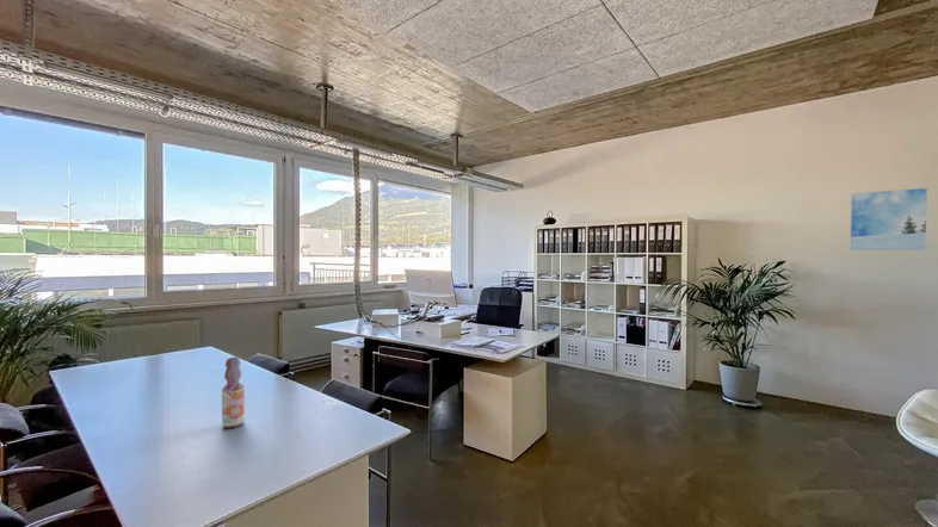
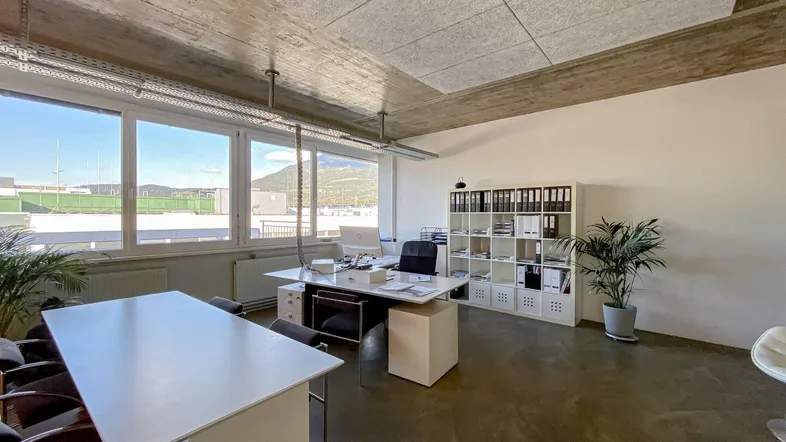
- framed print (885, 221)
- bottle (233, 391)
